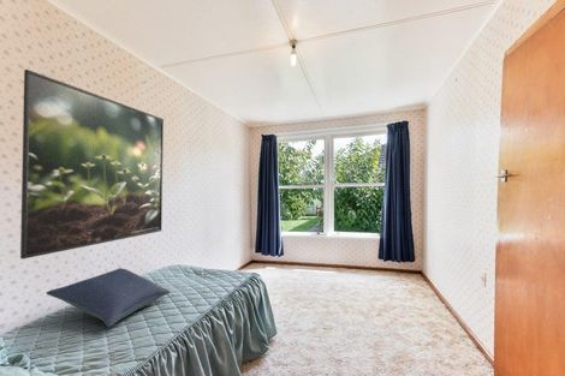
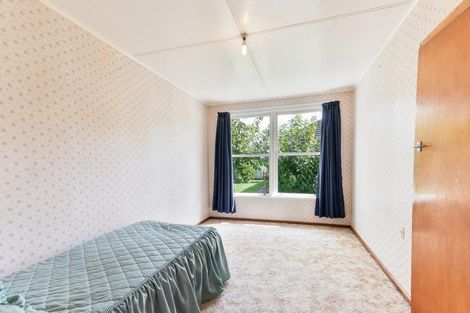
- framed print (109, 171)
- pillow (114, 292)
